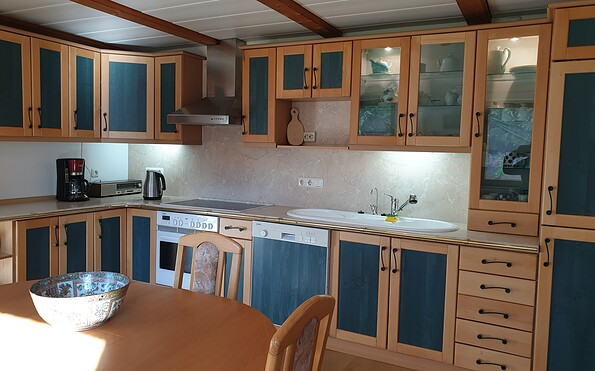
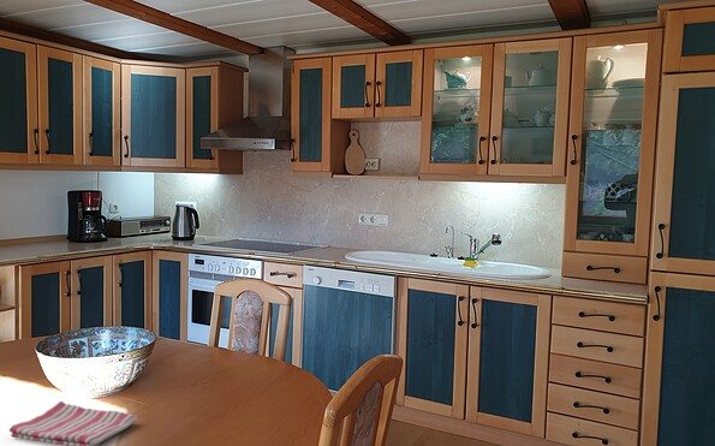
+ dish towel (75, 423)
